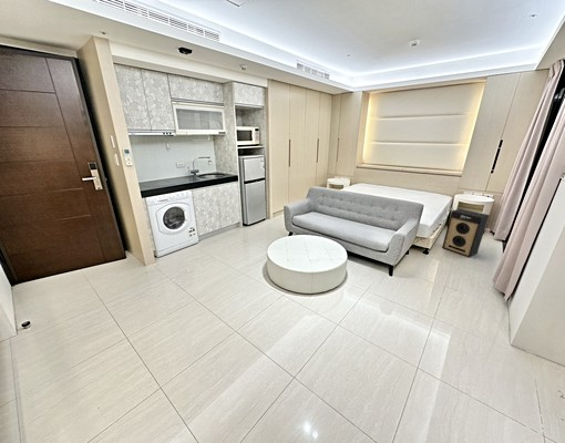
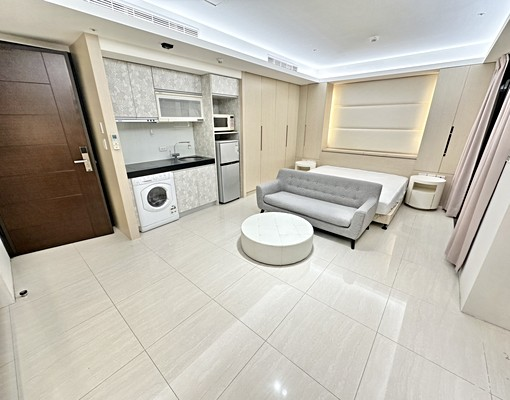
- speaker (464, 231)
